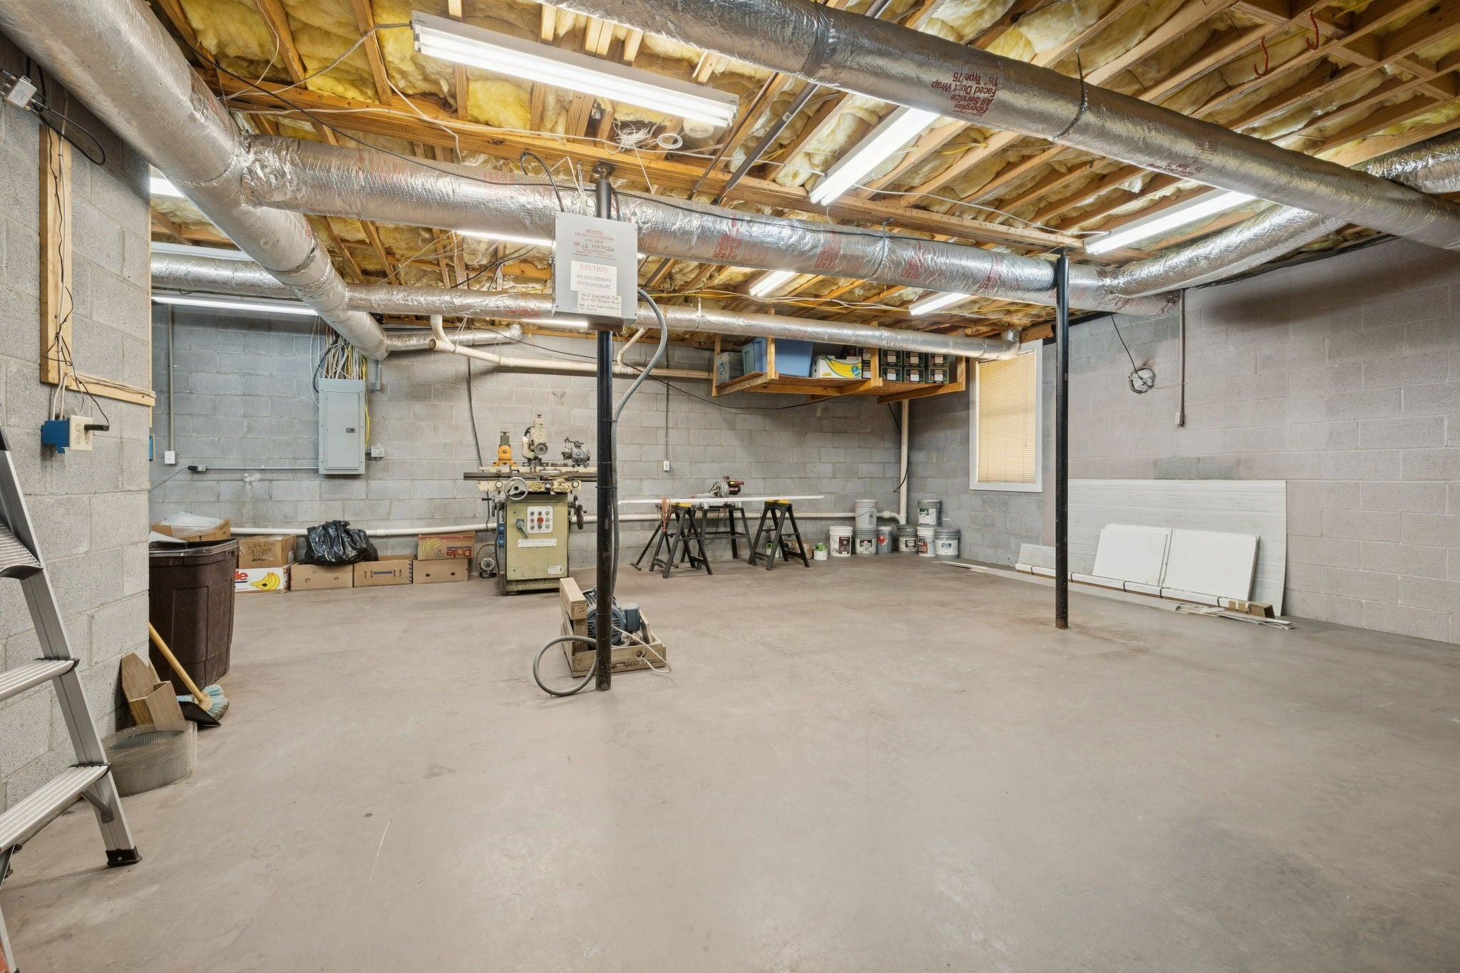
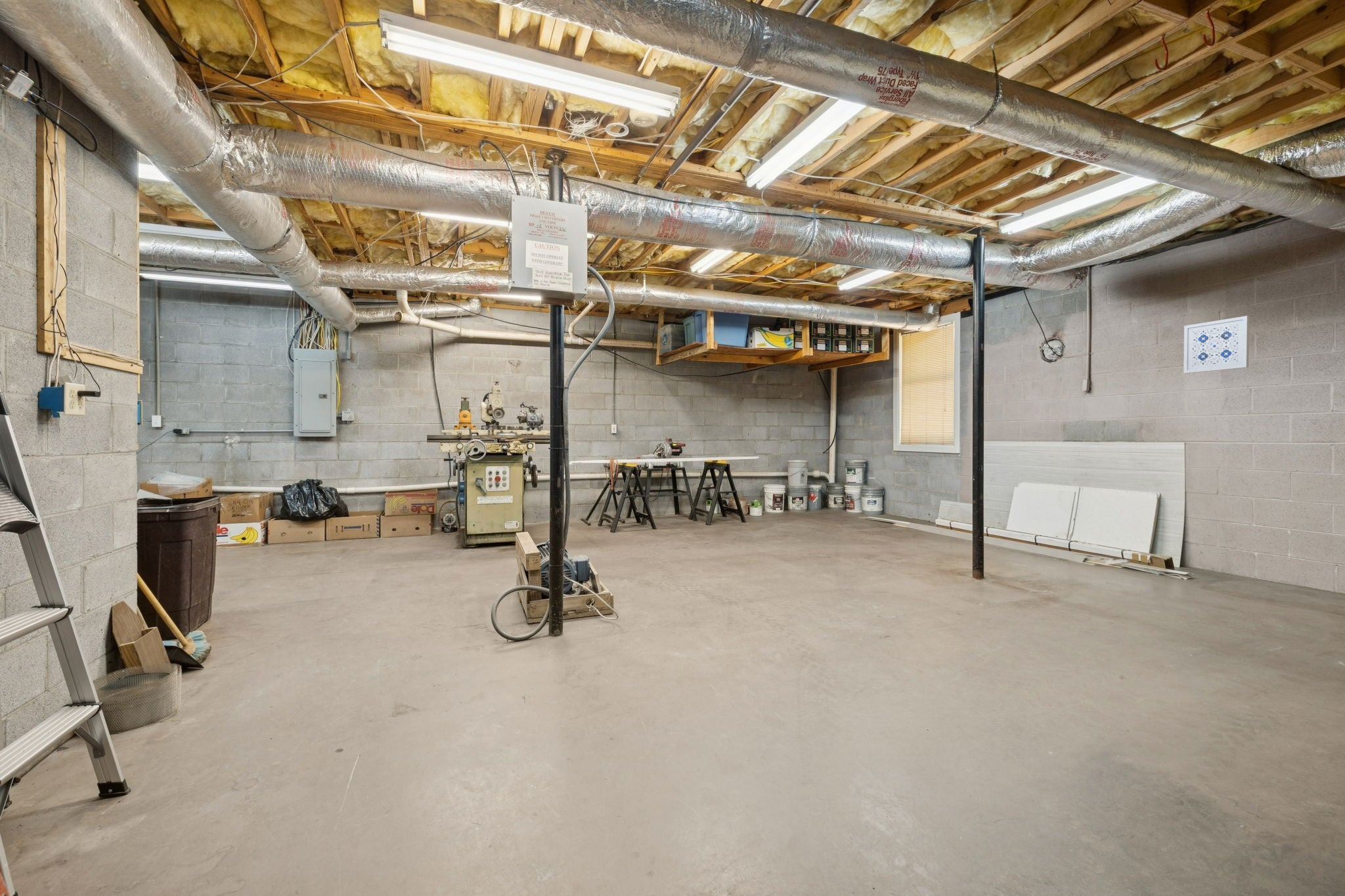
+ wall art (1215, 345)
